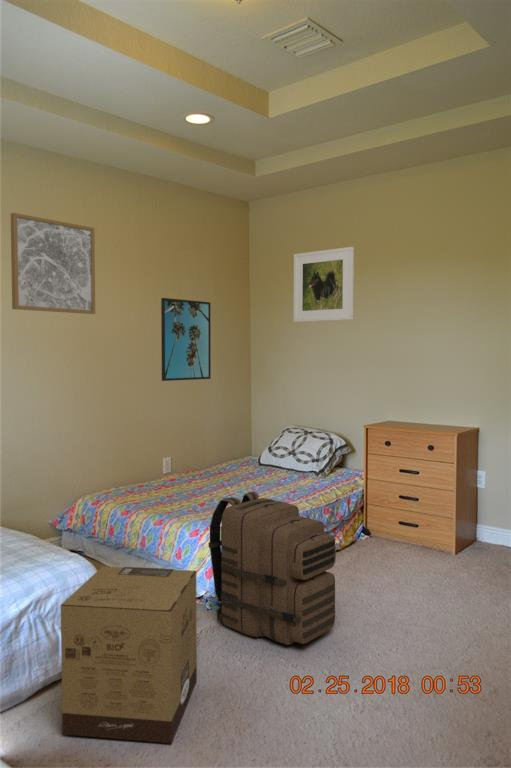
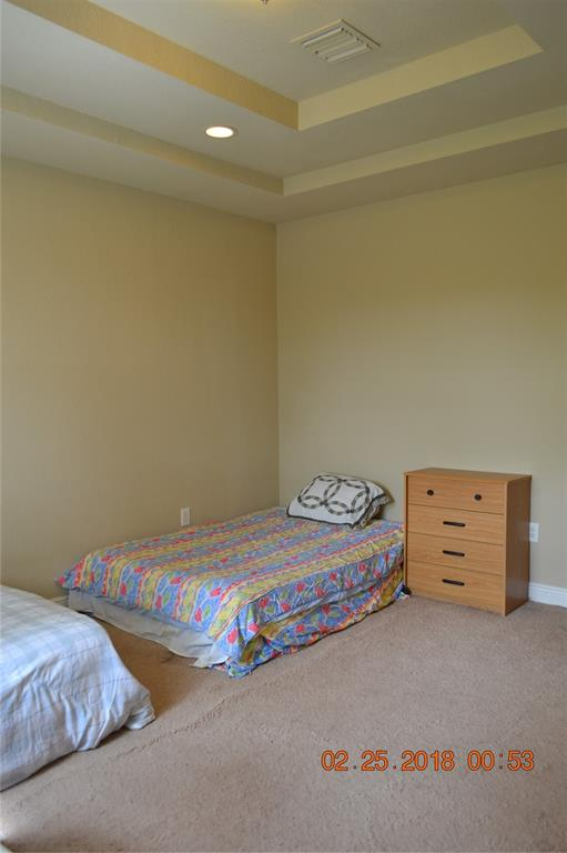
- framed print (186, 340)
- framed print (322, 285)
- backpack (270, 563)
- wall art (55, 266)
- cardboard box (133, 646)
